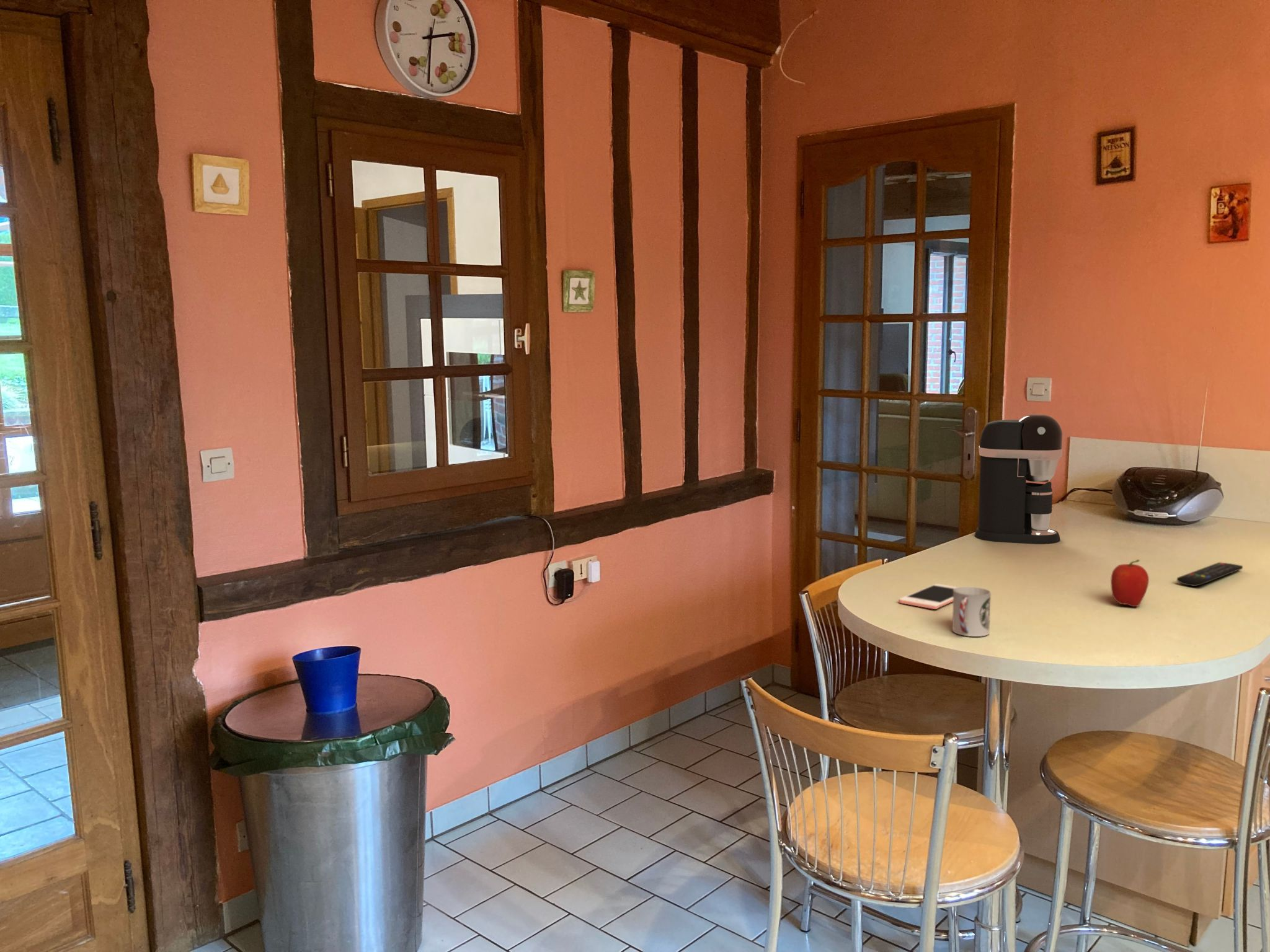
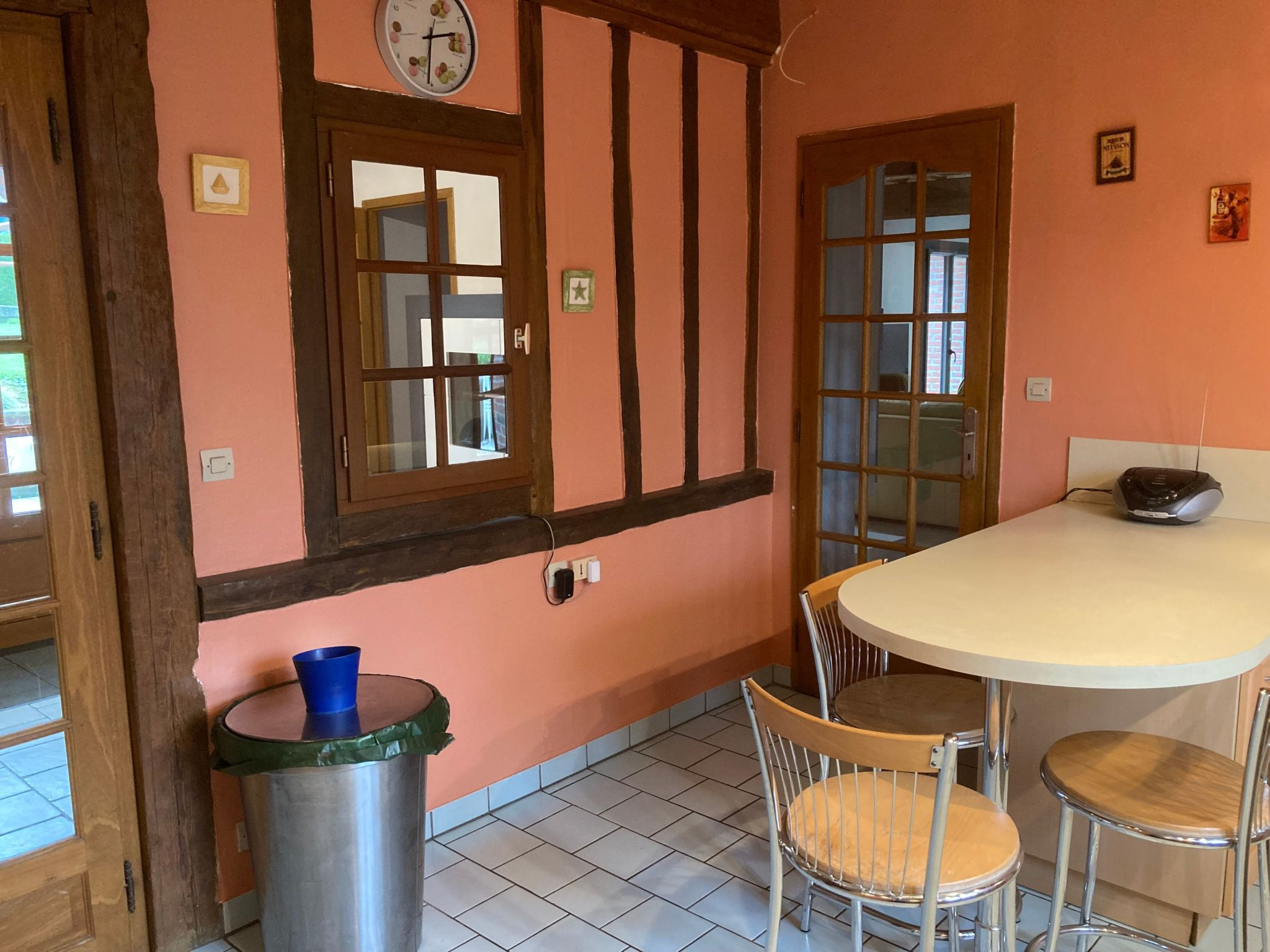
- cup (969, 613)
- cell phone (936, 596)
- remote control (1210, 574)
- fruit (1129, 582)
- coffee maker (1019, 477)
